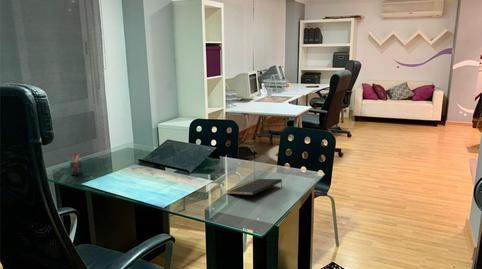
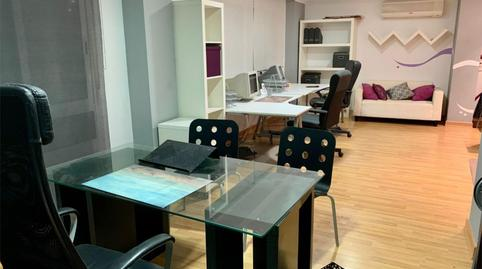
- notepad (254, 186)
- pen holder (74, 163)
